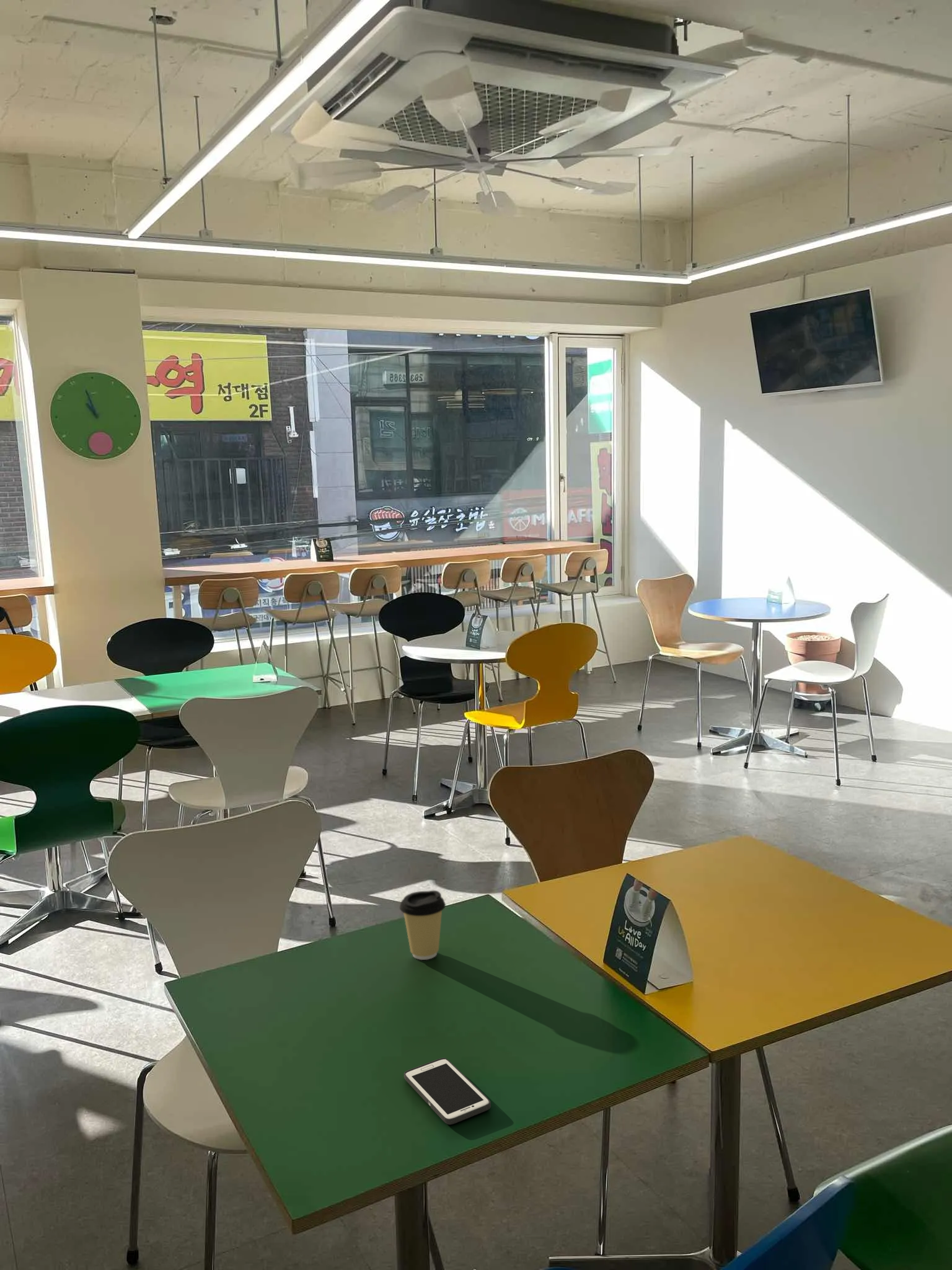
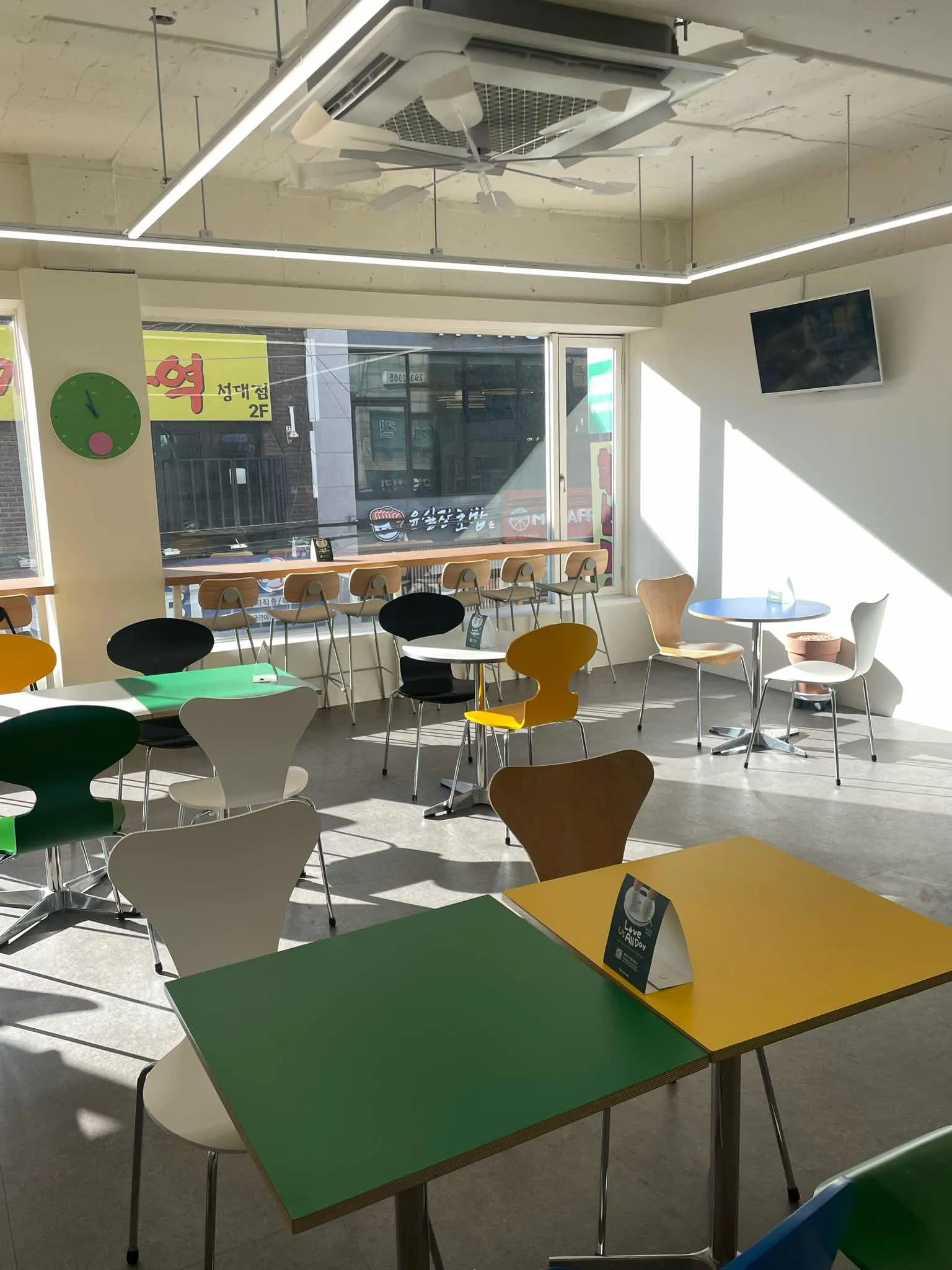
- coffee cup (423, 925)
- cell phone (446, 1090)
